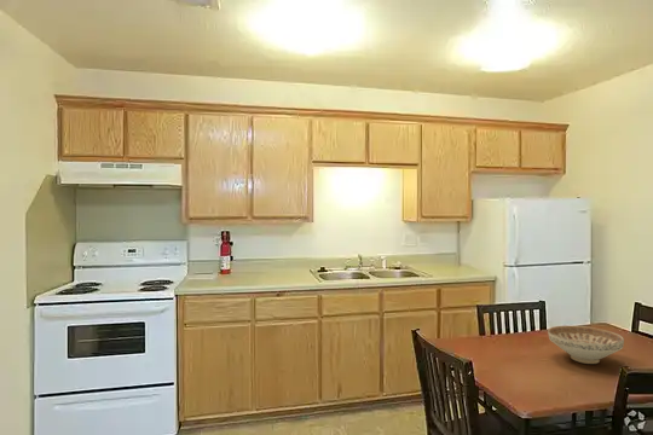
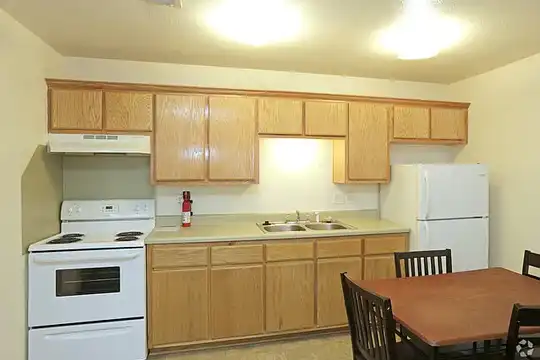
- decorative bowl (584, 347)
